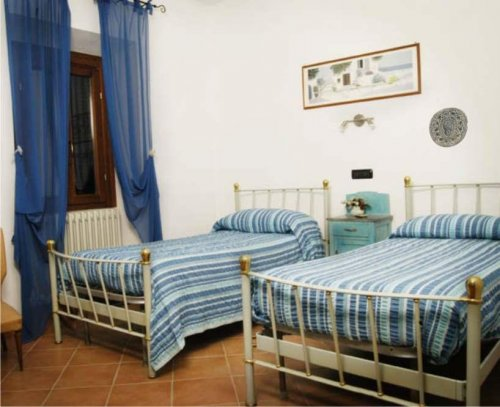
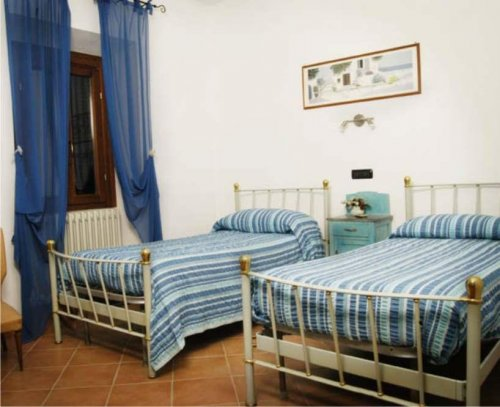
- decorative plate (447, 127)
